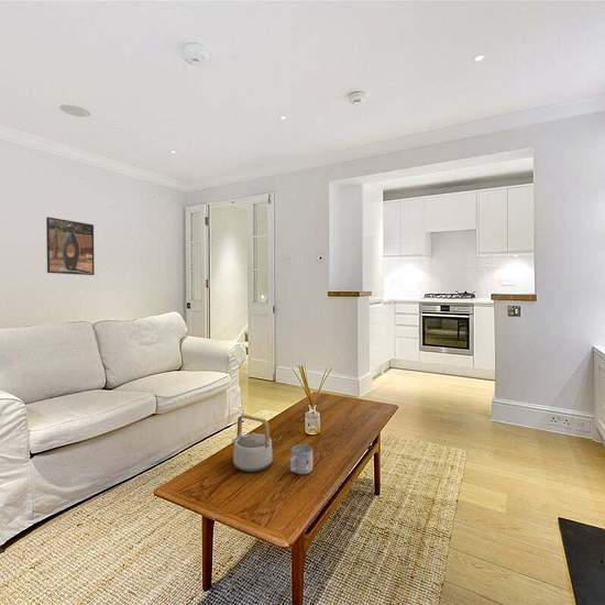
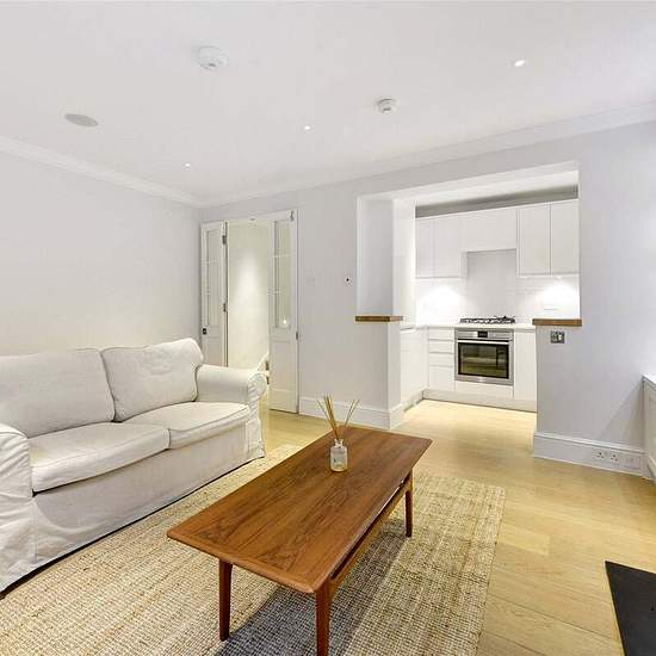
- teapot (250, 439)
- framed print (72, 248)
- mug (299, 460)
